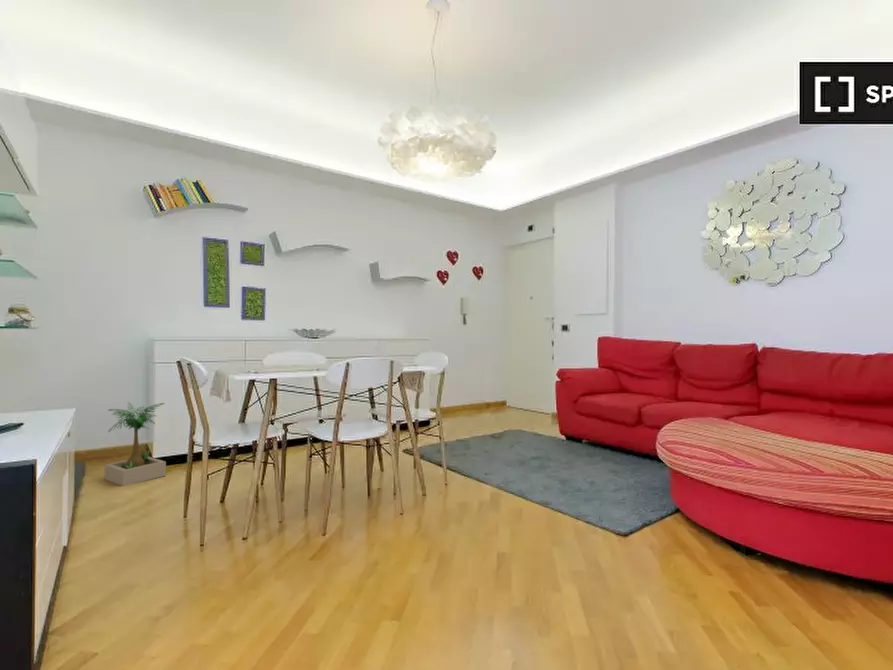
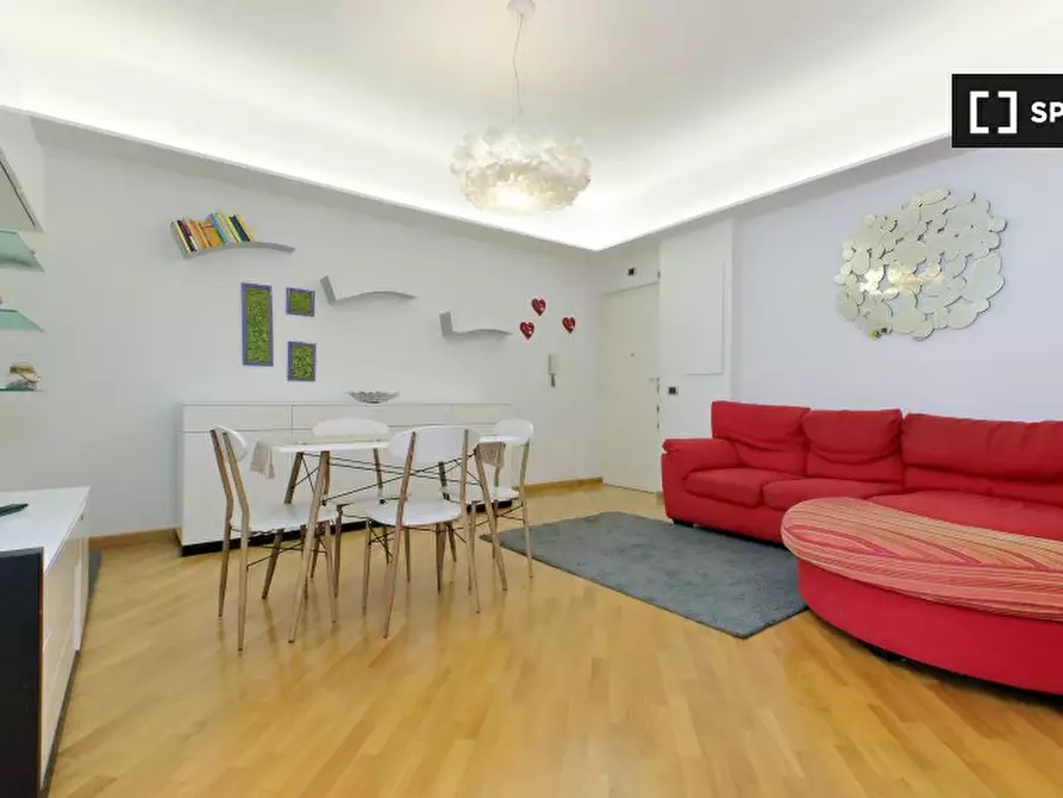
- potted plant (135, 439)
